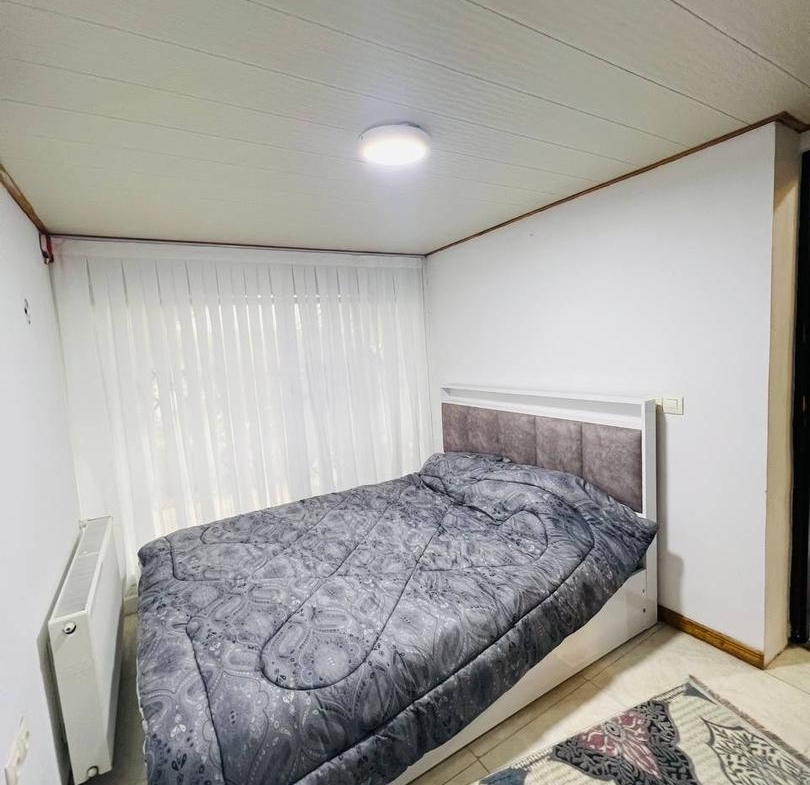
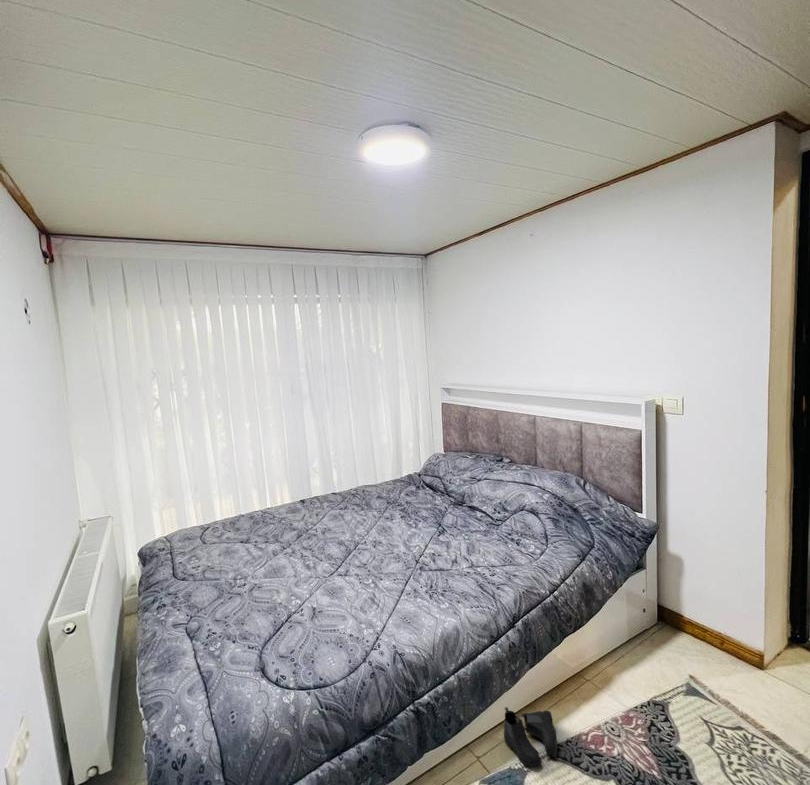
+ boots (535, 726)
